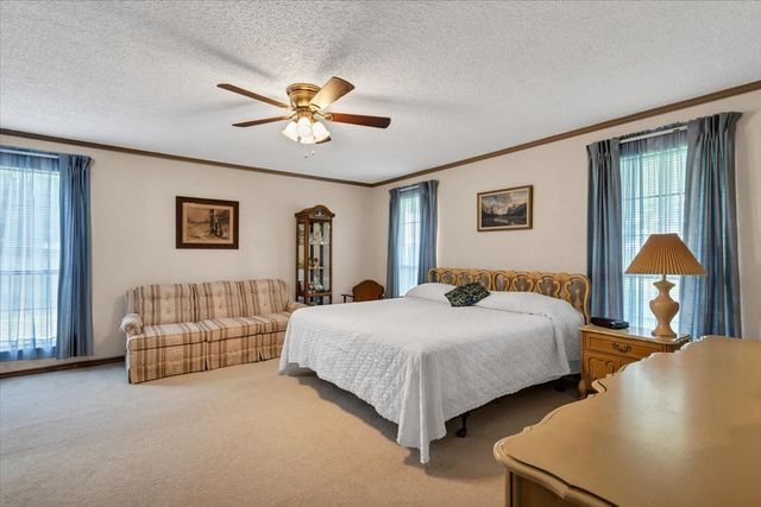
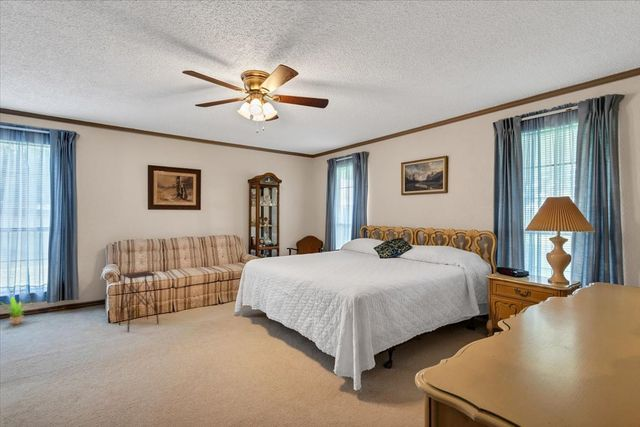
+ potted plant (17, 310)
+ side table (138, 298)
